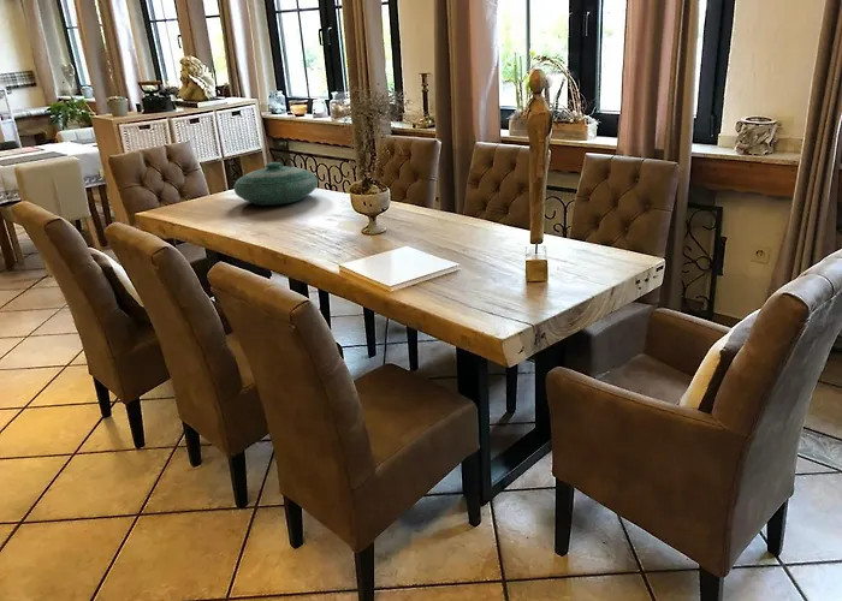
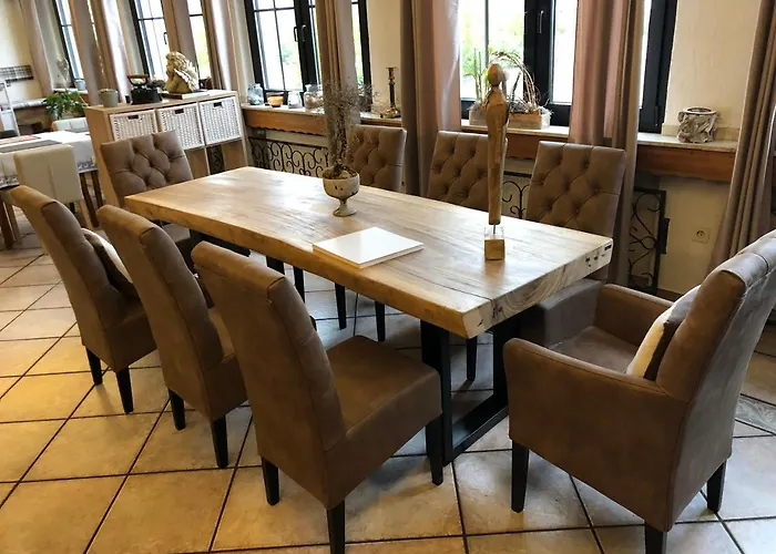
- decorative bowl (275, 182)
